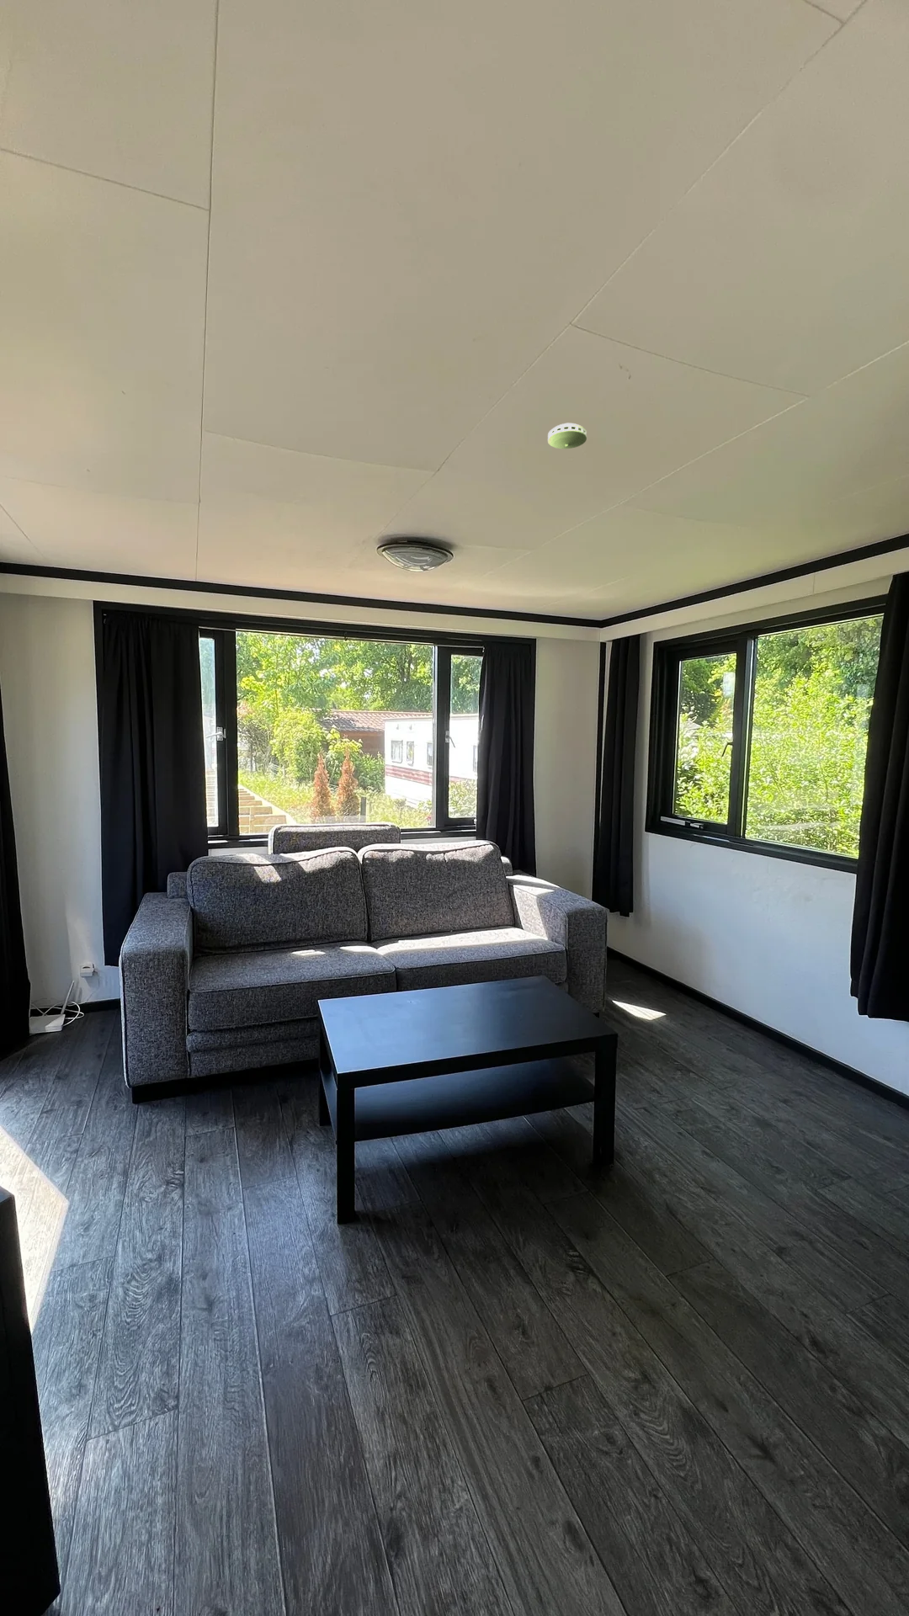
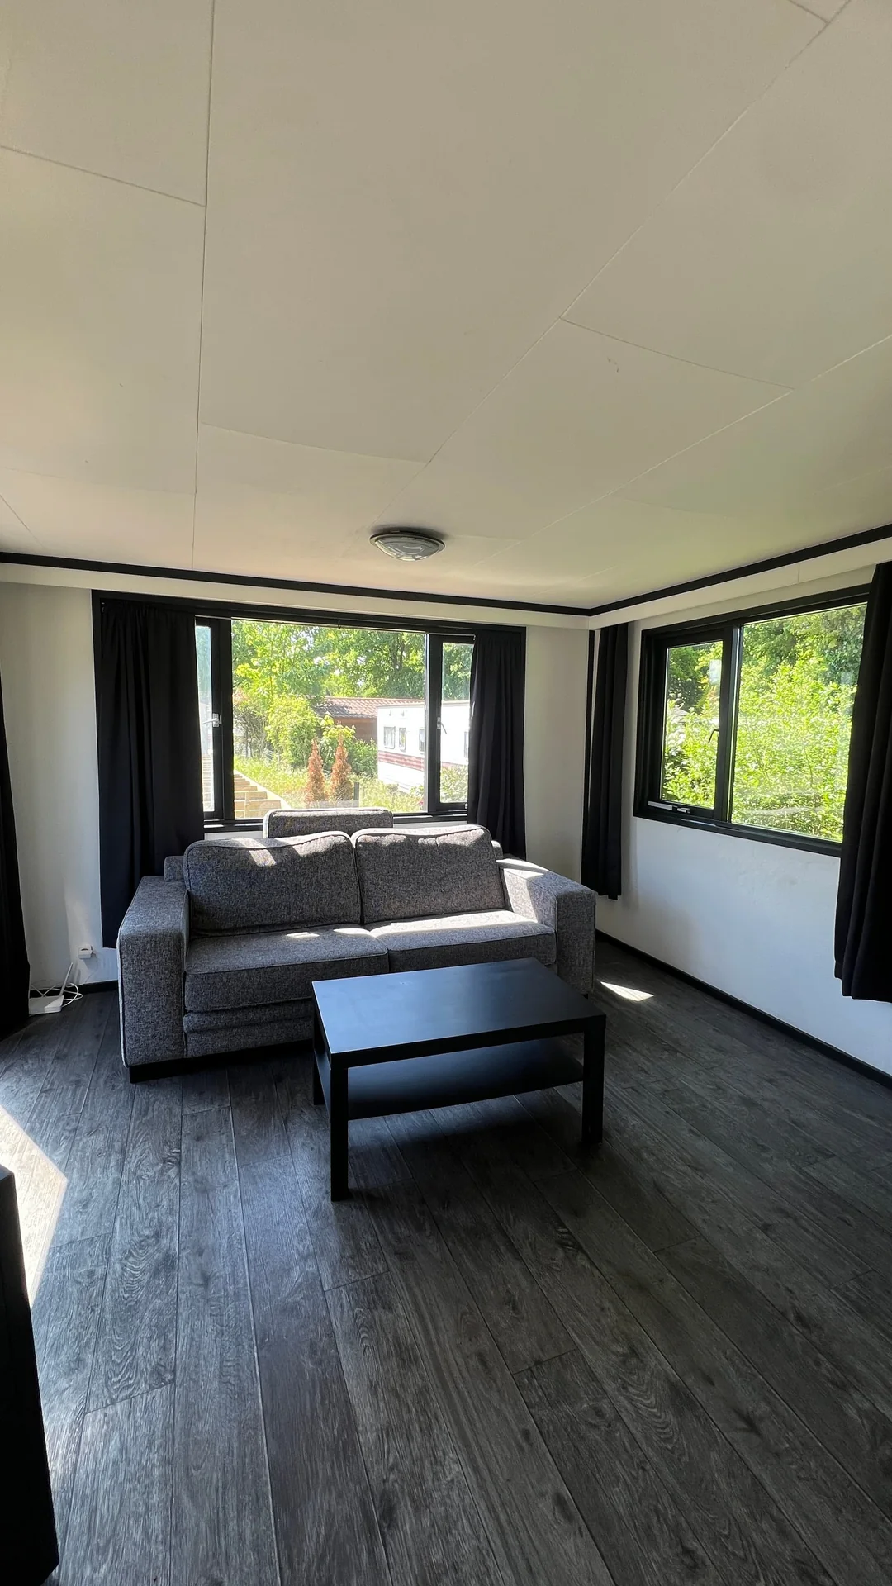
- smoke detector (566, 435)
